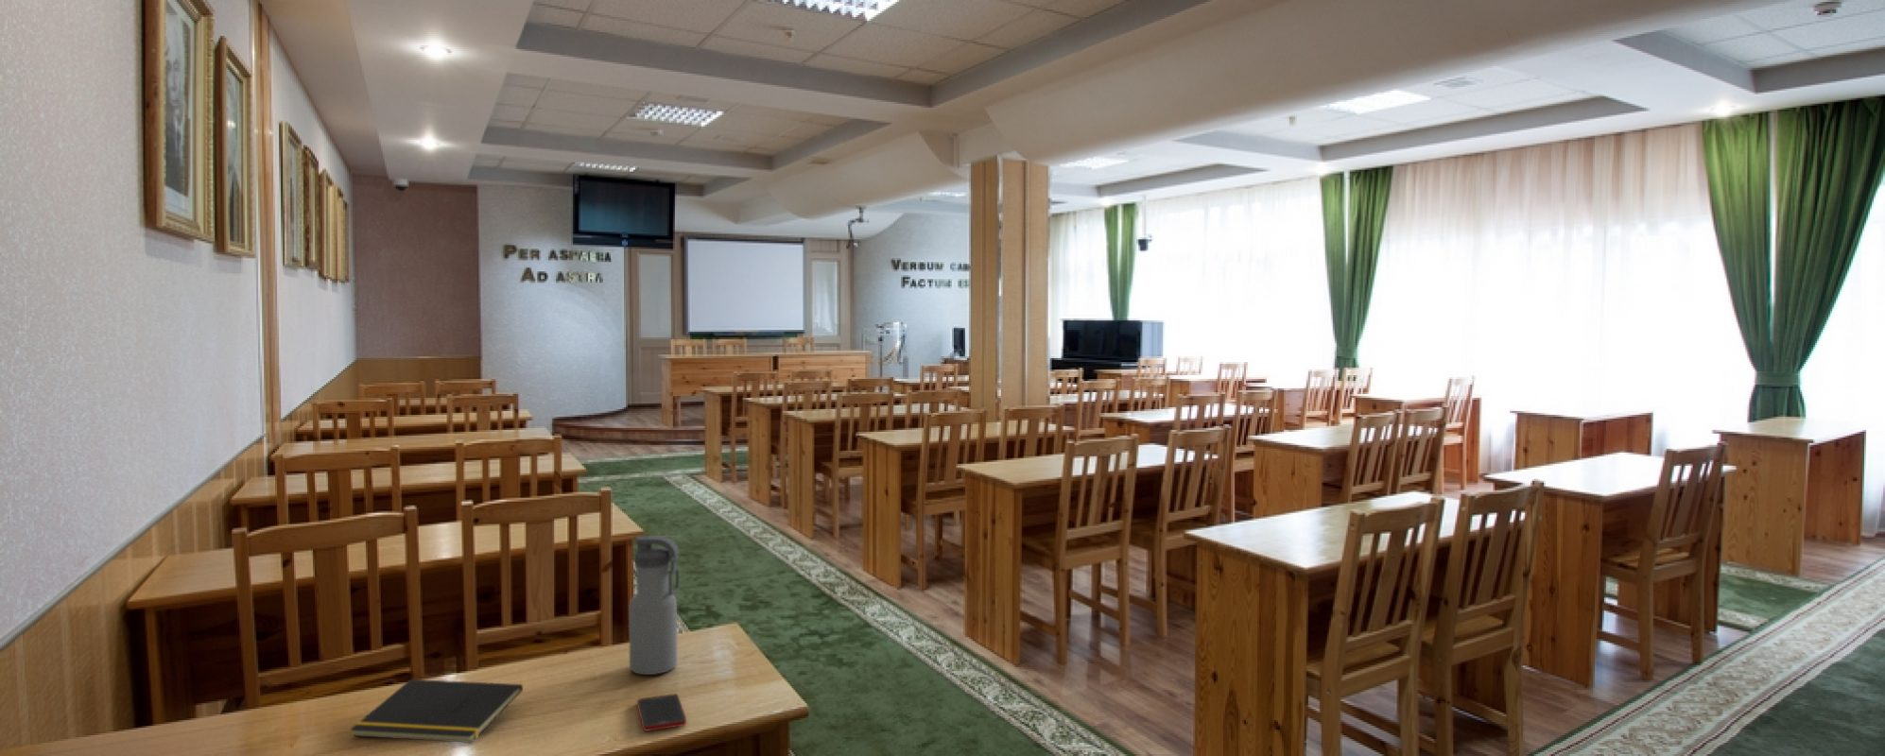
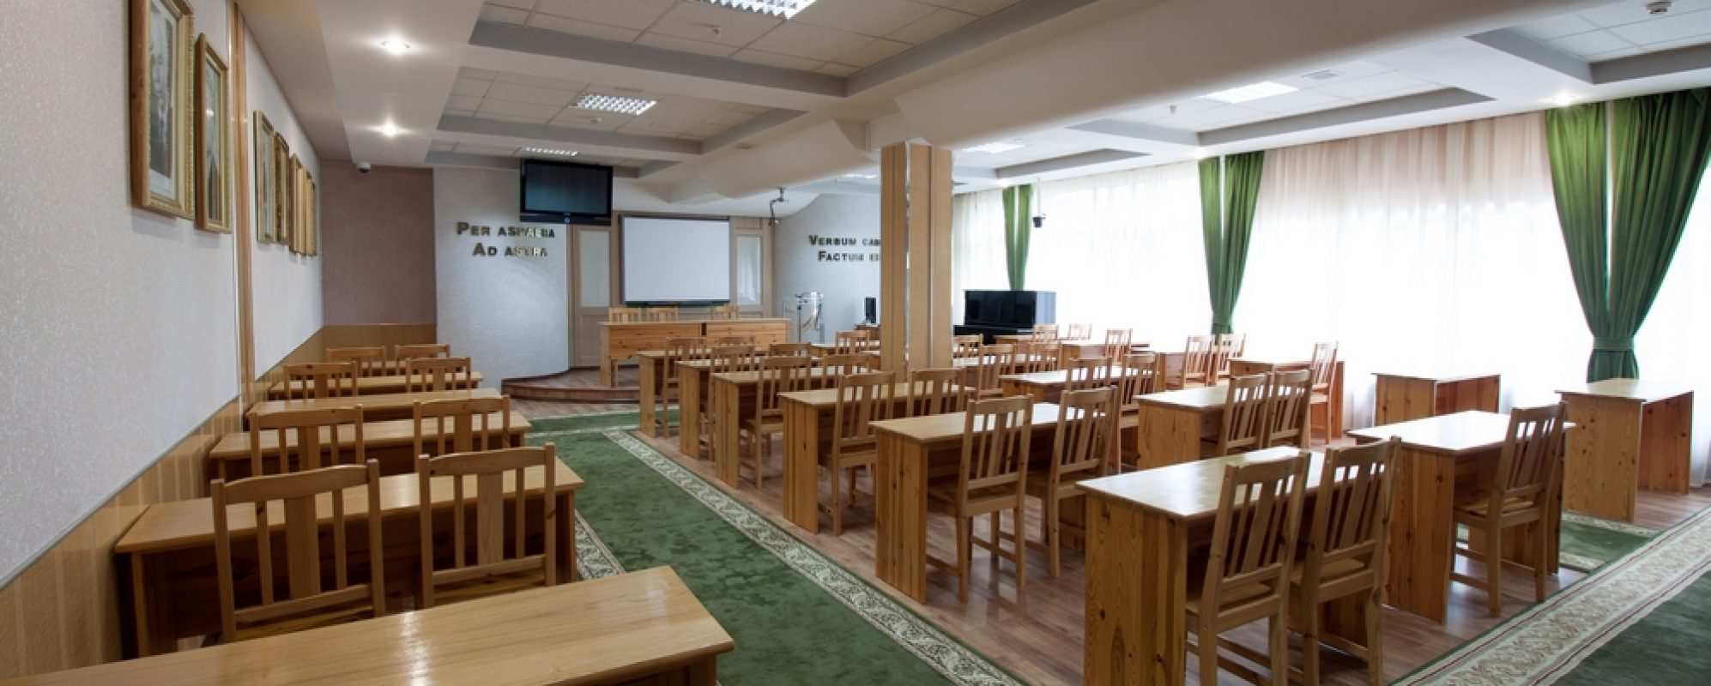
- cell phone (661, 712)
- water bottle (653, 603)
- notepad (440, 709)
